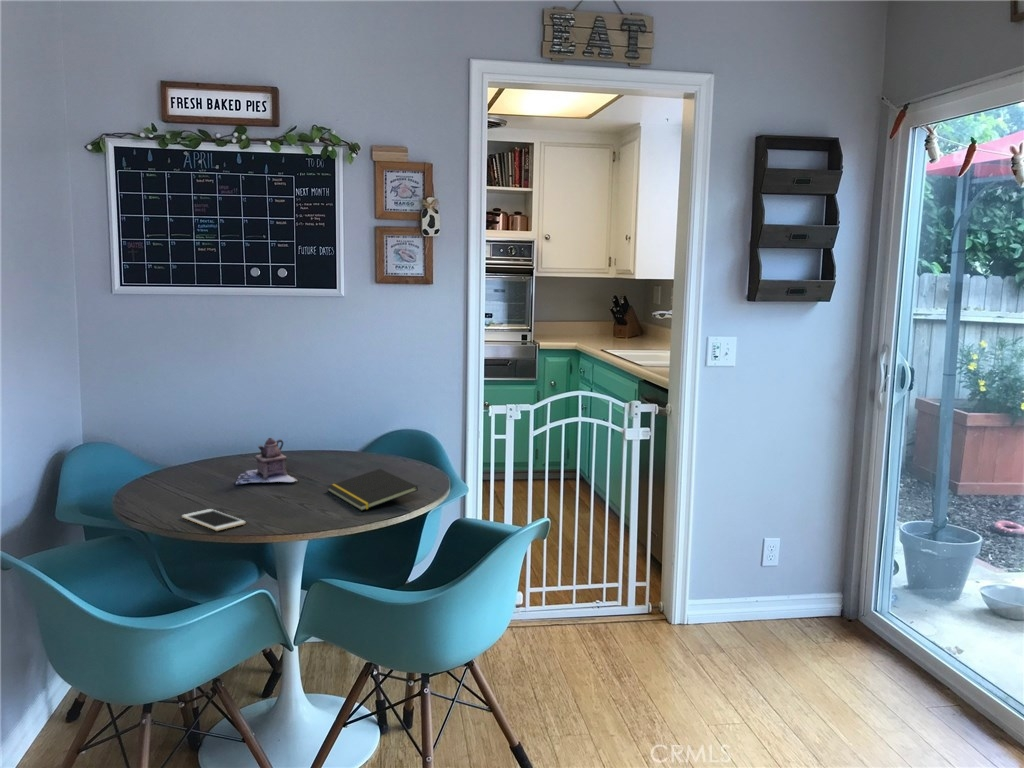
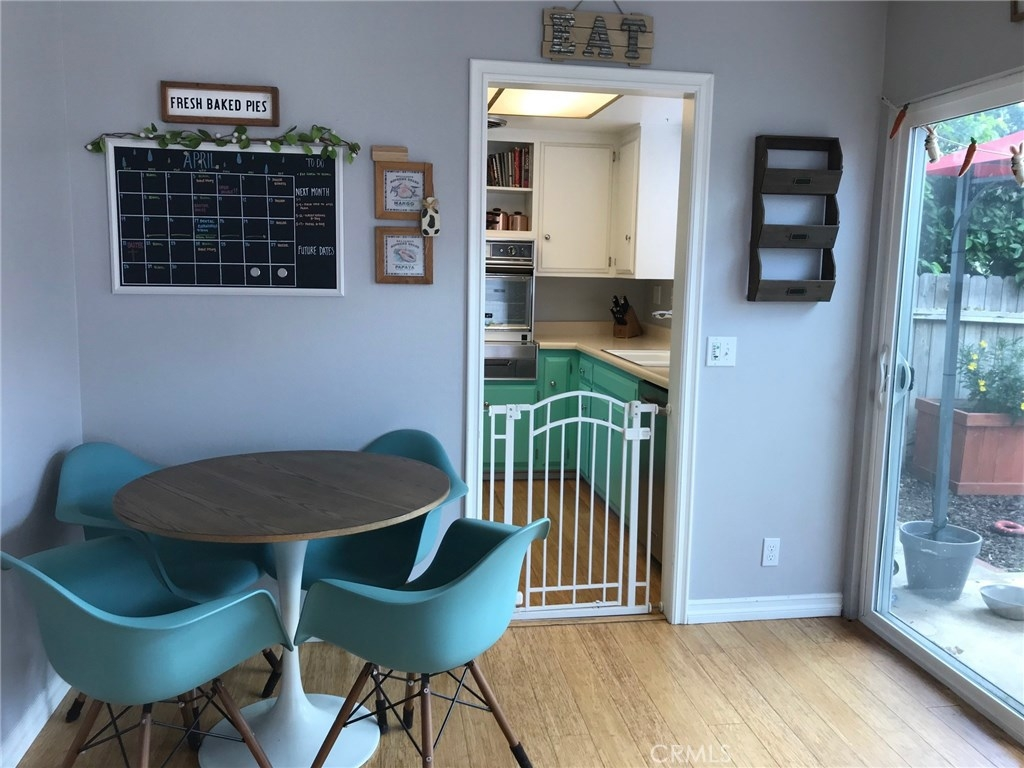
- teapot (268, 457)
- notepad (371, 488)
- cell phone (213, 519)
